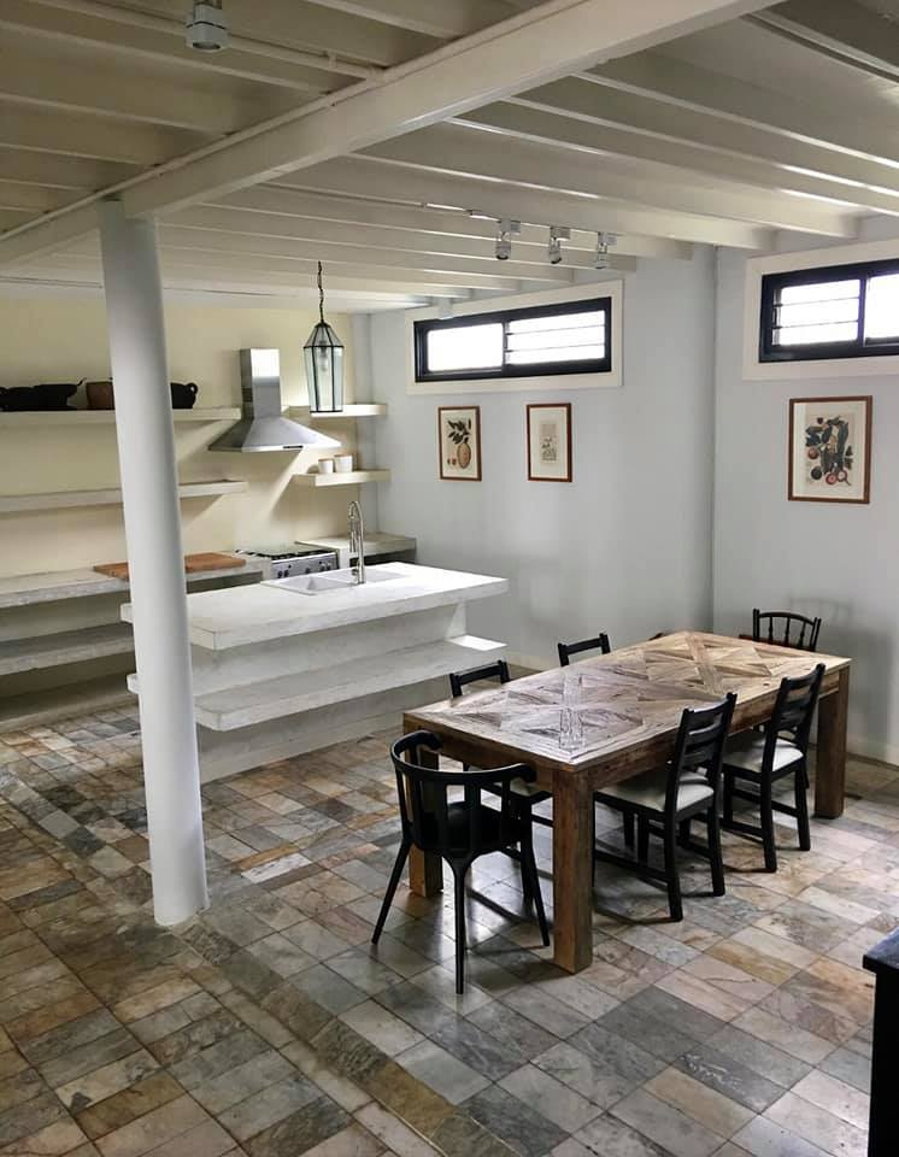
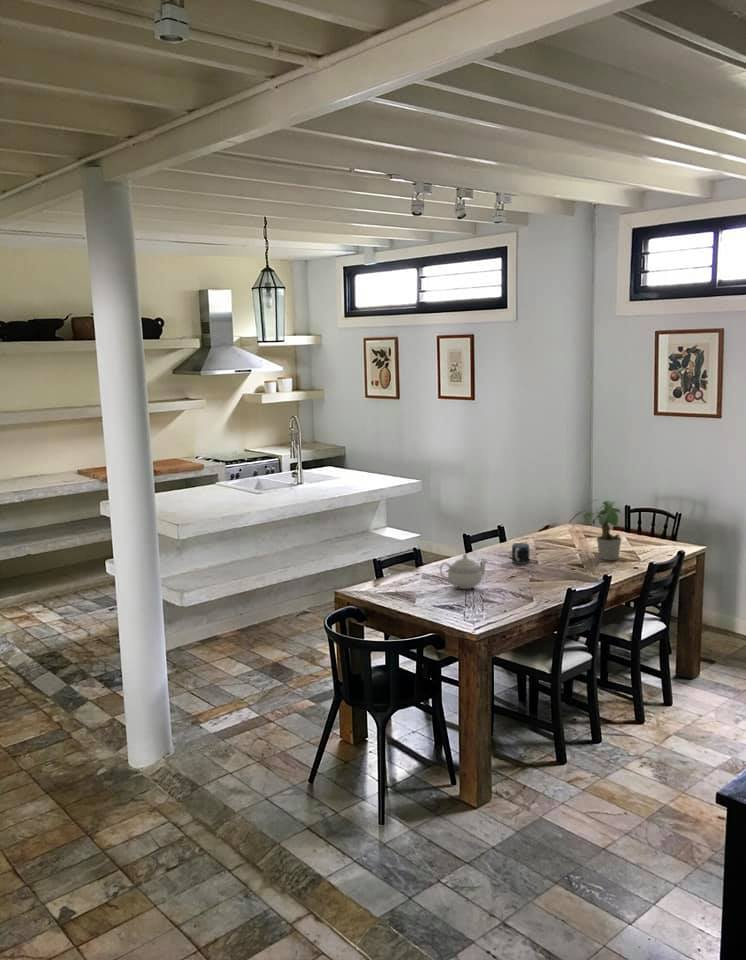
+ mug (519, 554)
+ potted plant (602, 528)
+ teapot (464, 570)
